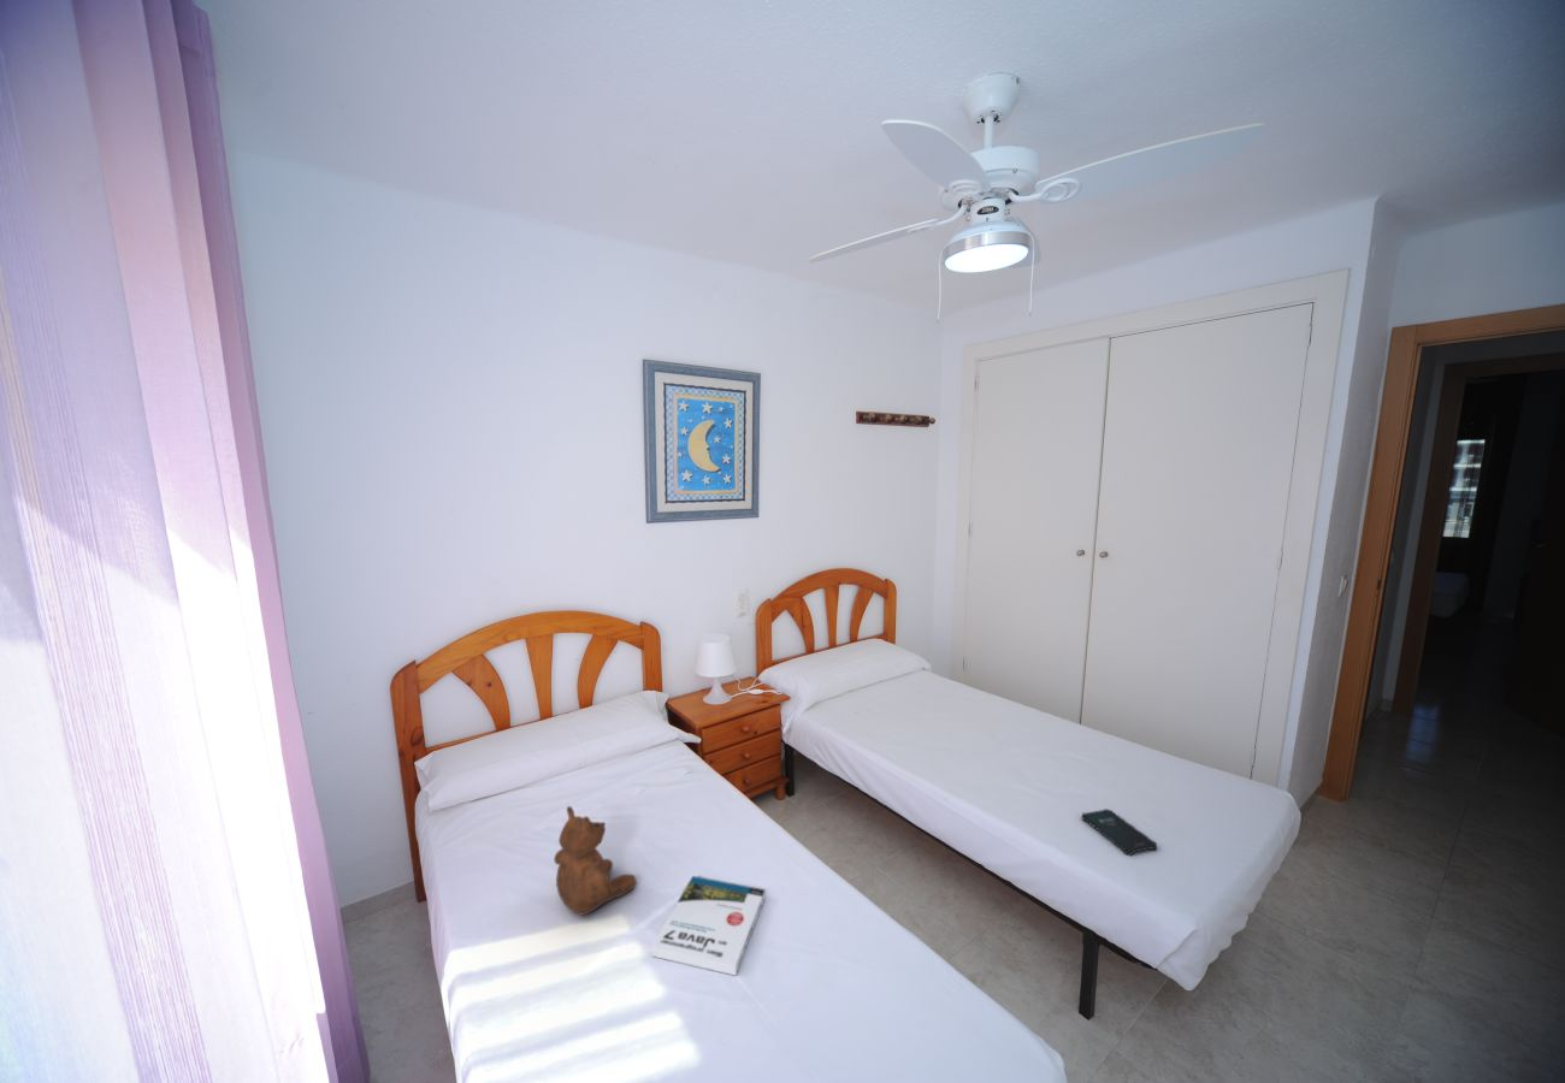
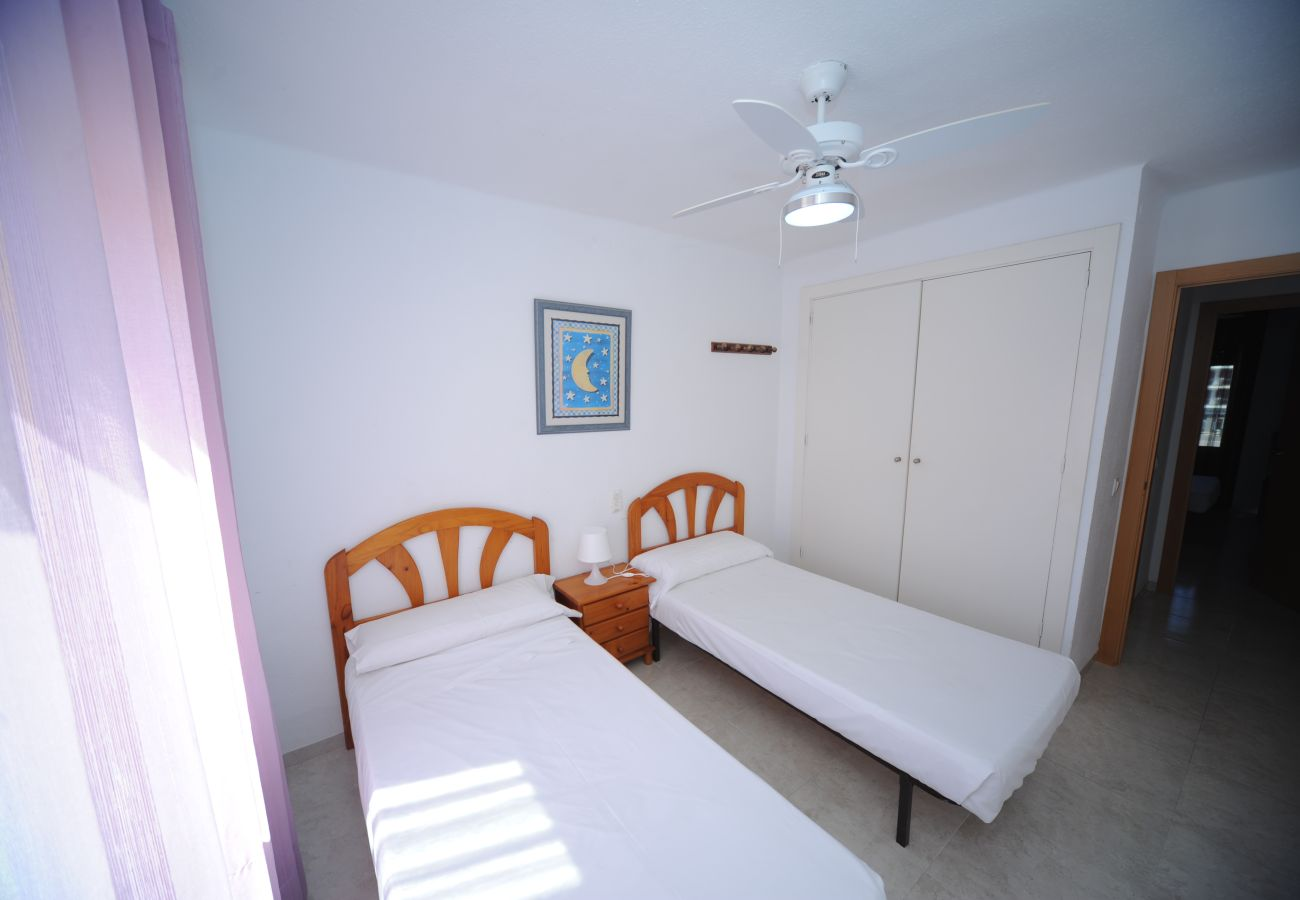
- book (711, 921)
- tablet (1117, 830)
- teddy bear (593, 851)
